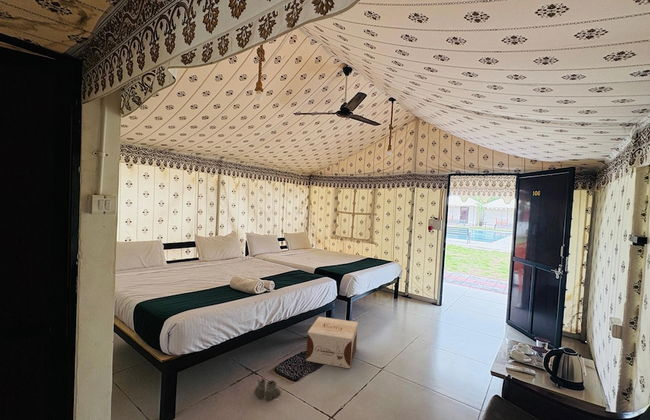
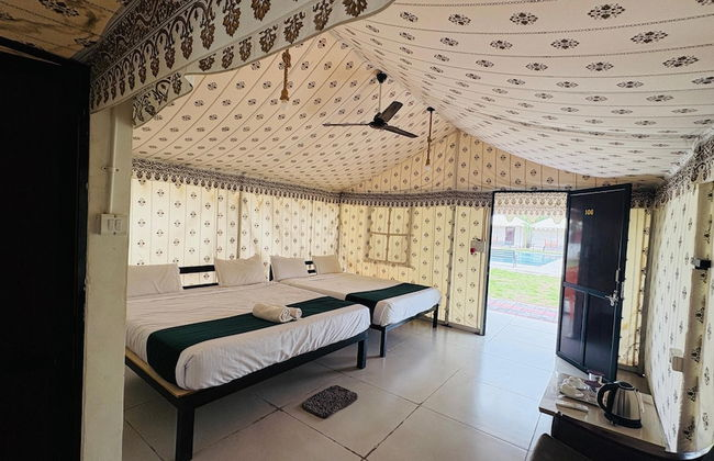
- boots (267, 386)
- cardboard box (333, 340)
